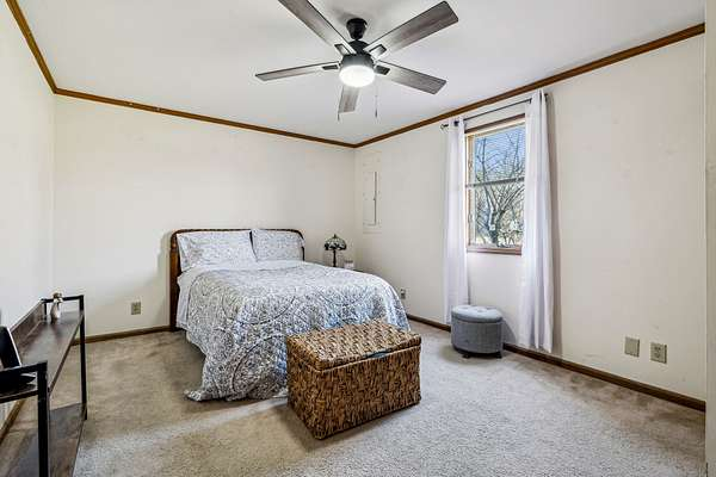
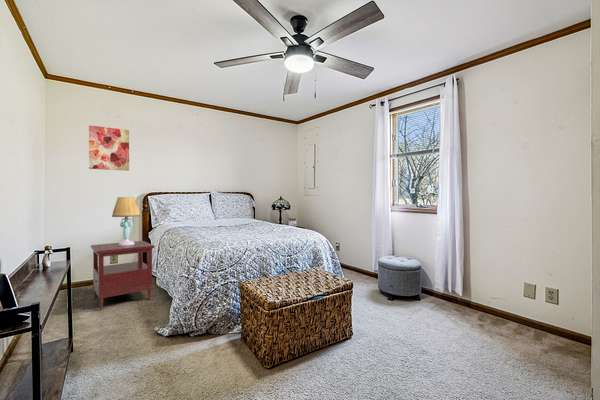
+ table lamp (126, 220)
+ wall art (109, 148)
+ side table (122, 271)
